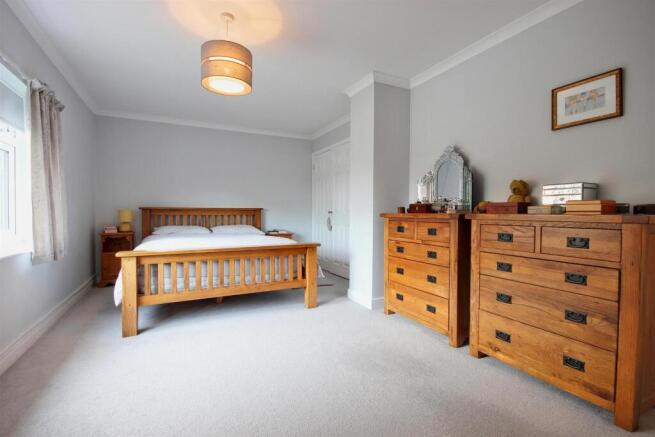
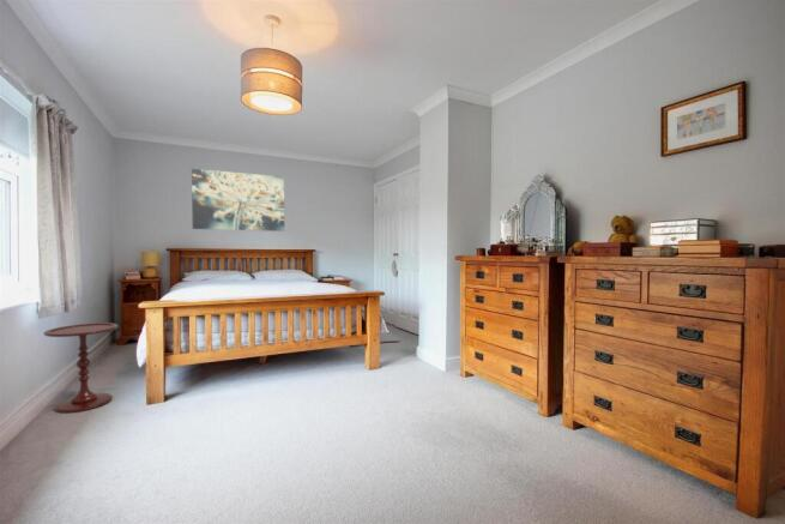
+ side table (83, 366)
+ wall art (240, 201)
